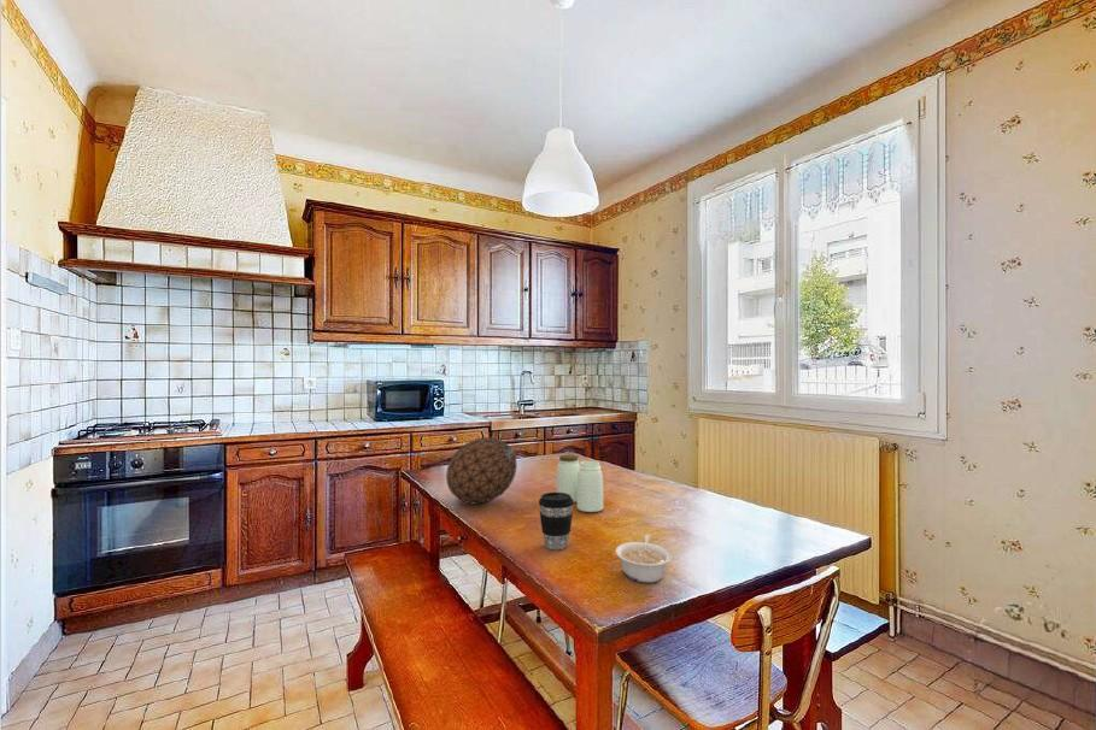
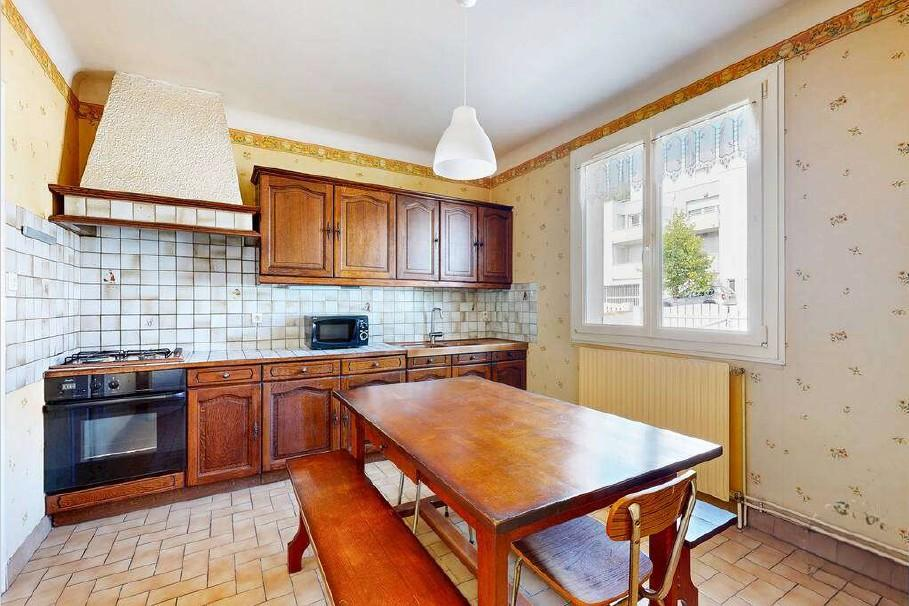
- coffee cup (556, 520)
- legume (641, 560)
- decorative ball (481, 470)
- jar (580, 481)
